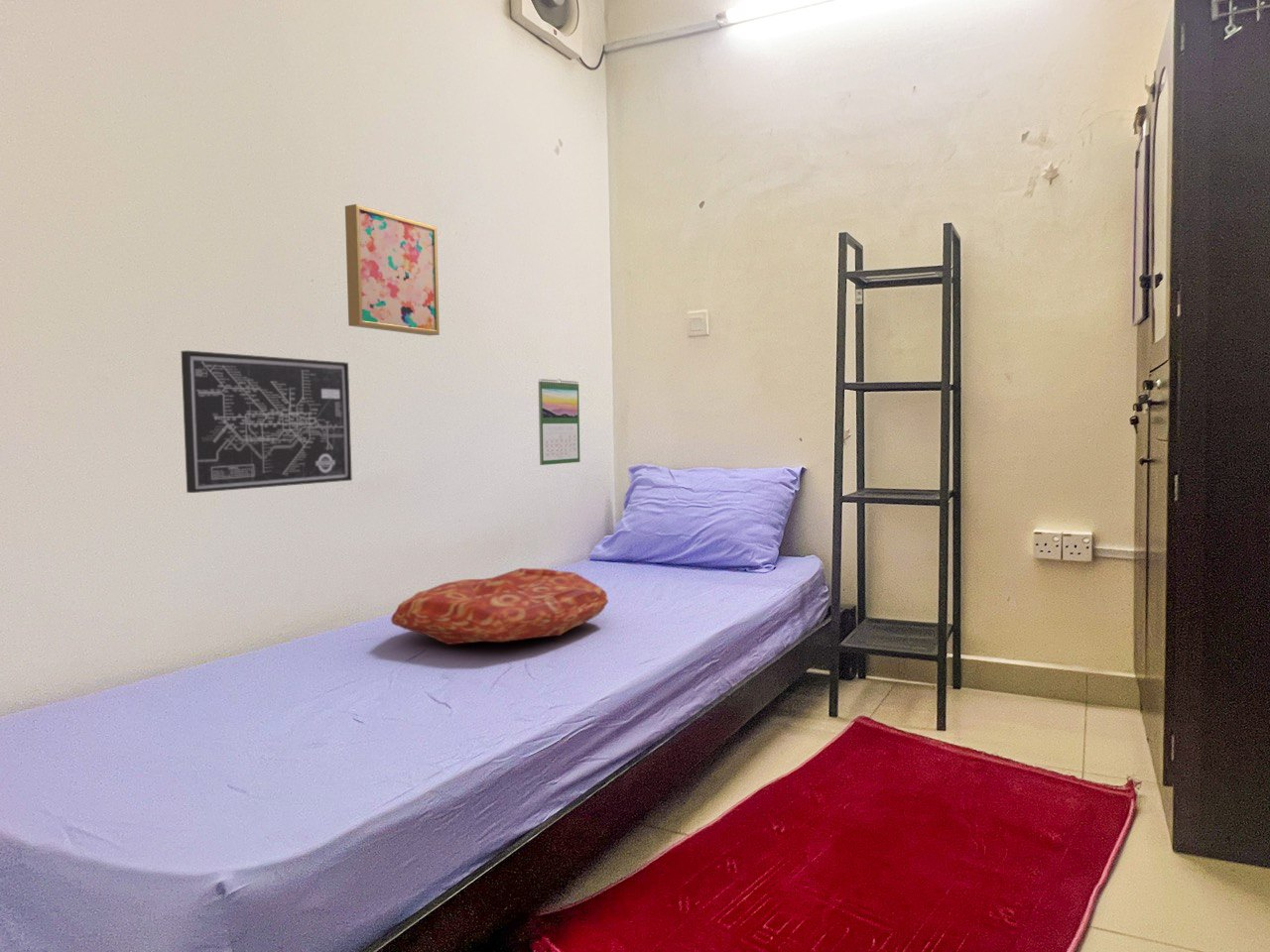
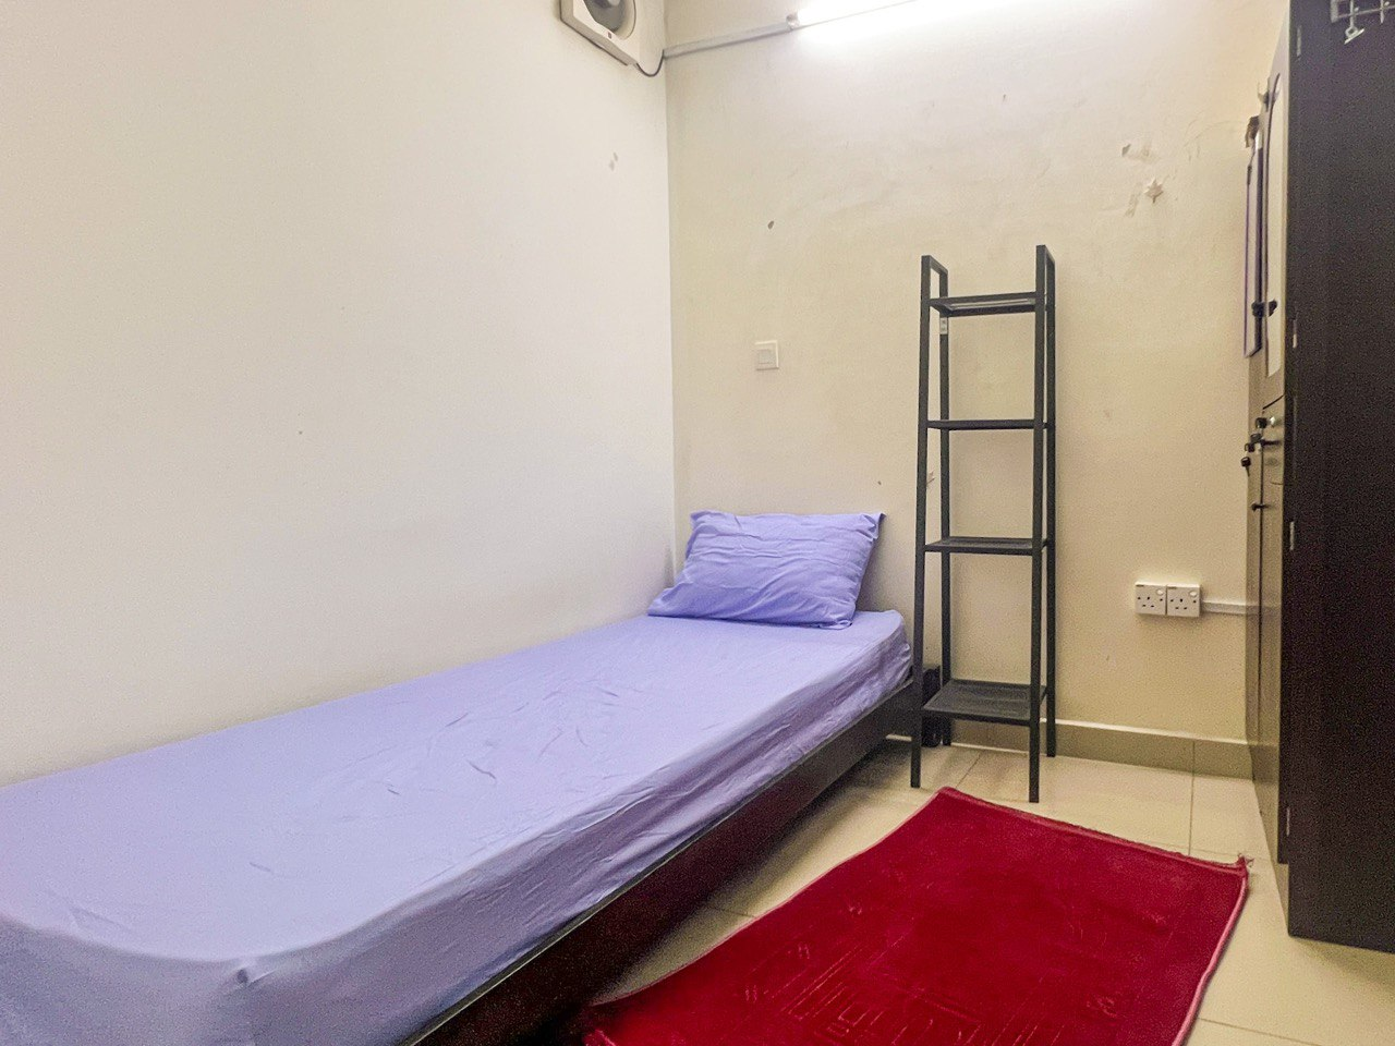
- wall art (394, 274)
- wall art (274, 421)
- calendar (560, 420)
- cushion (503, 605)
